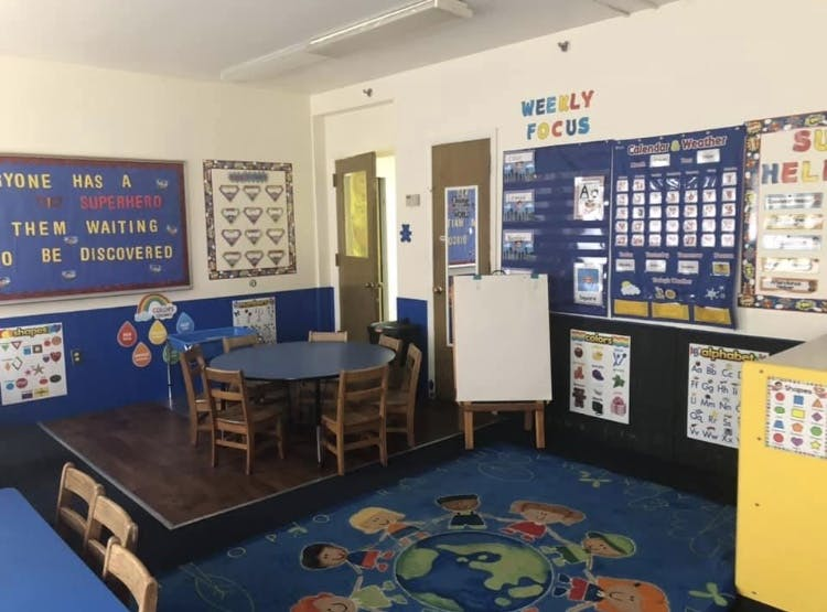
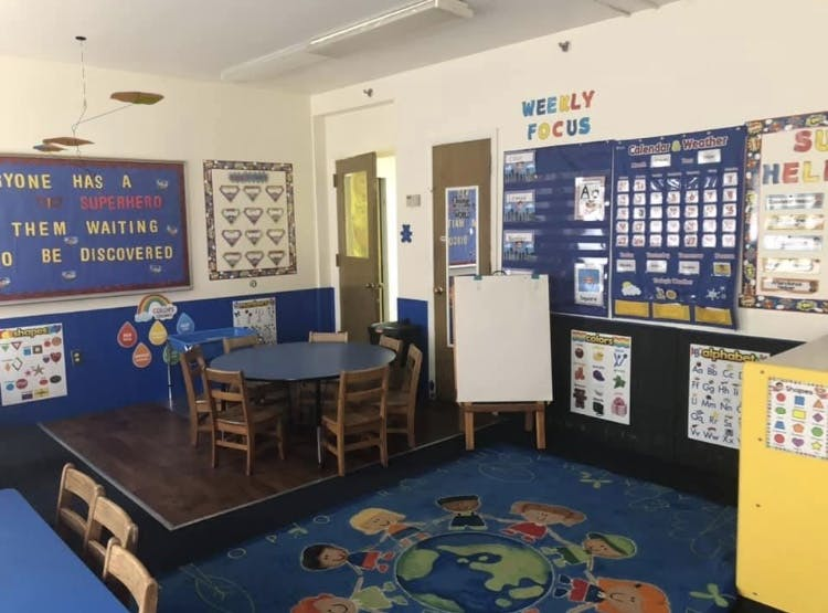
+ ceiling mobile (100, 115)
